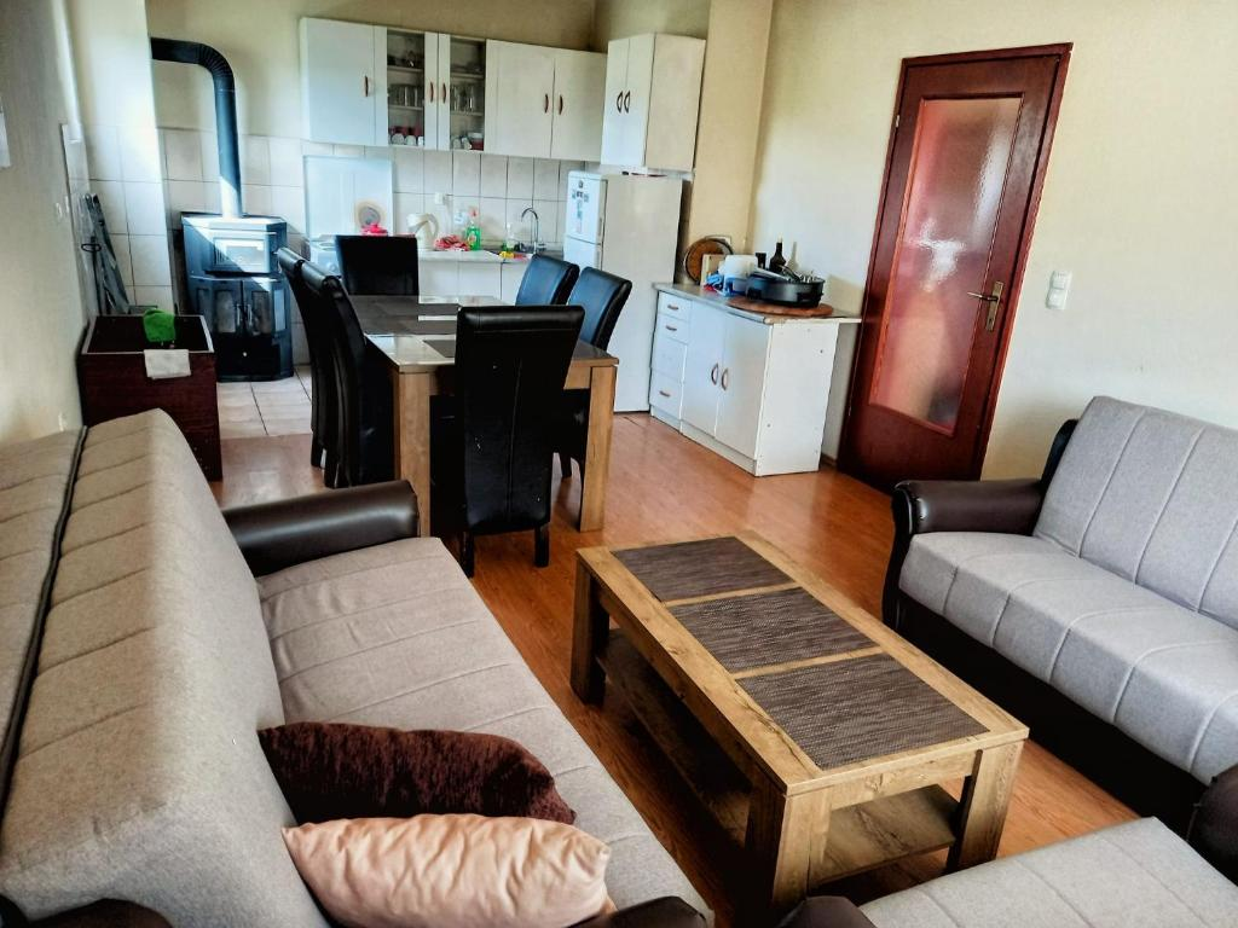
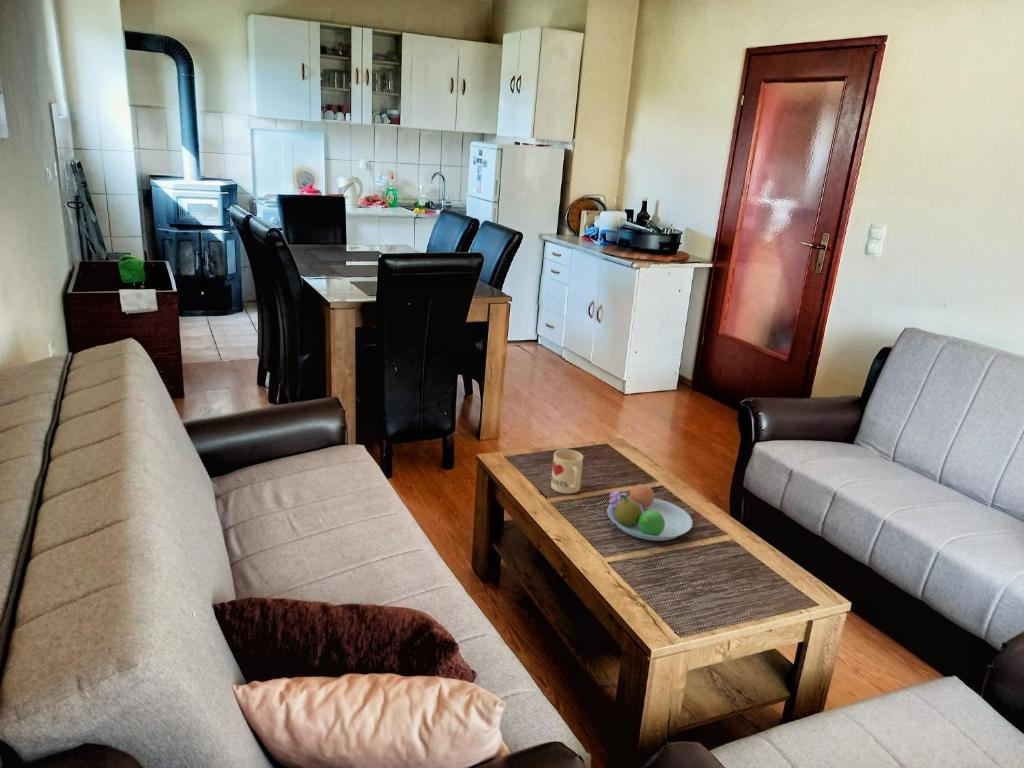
+ mug (569, 473)
+ fruit bowl (648, 509)
